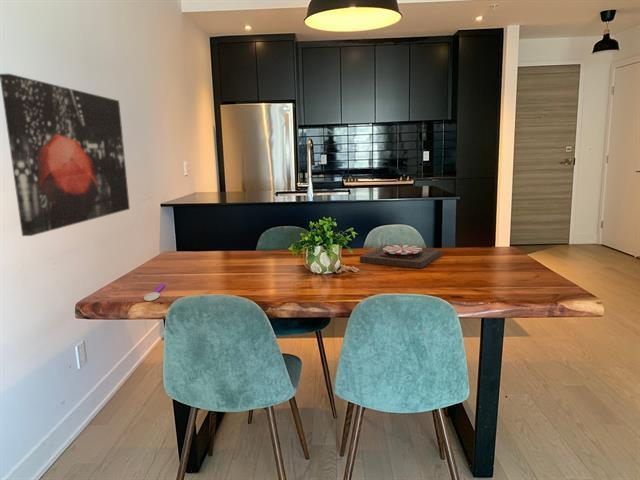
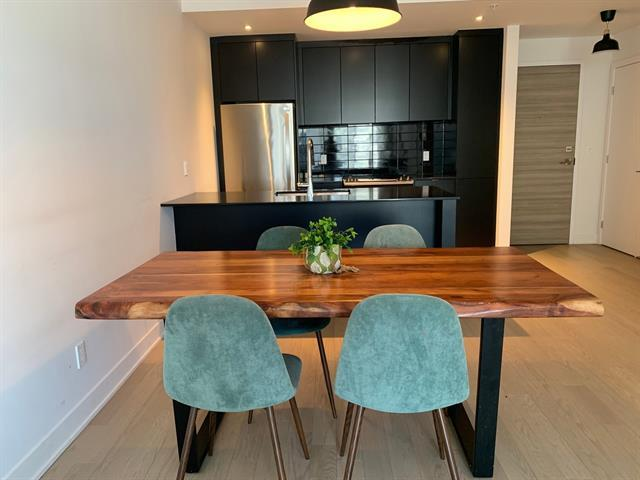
- spoon (156, 291)
- plate (401, 253)
- wall art (79, 156)
